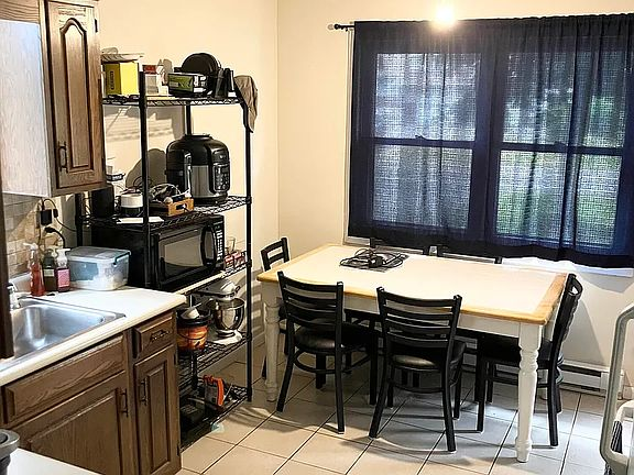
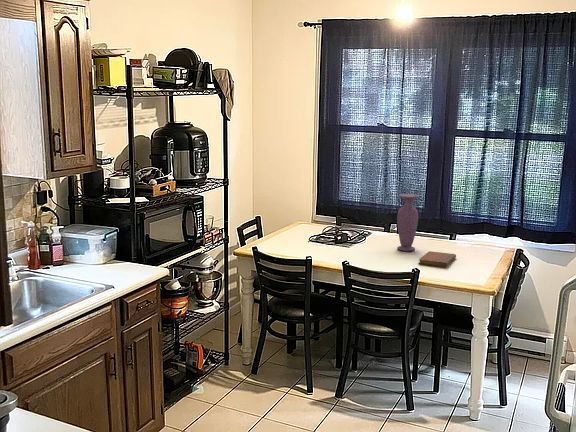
+ vase (407, 222)
+ notebook (437, 258)
